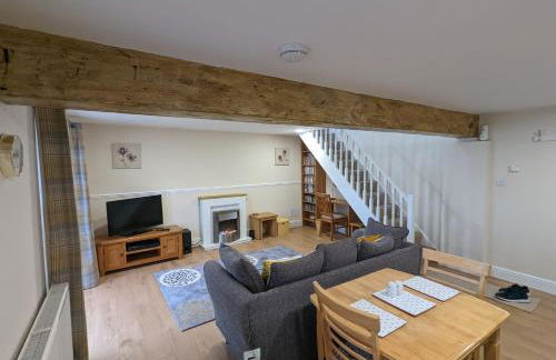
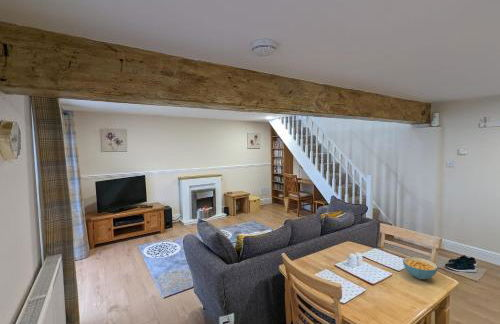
+ cereal bowl (419, 270)
